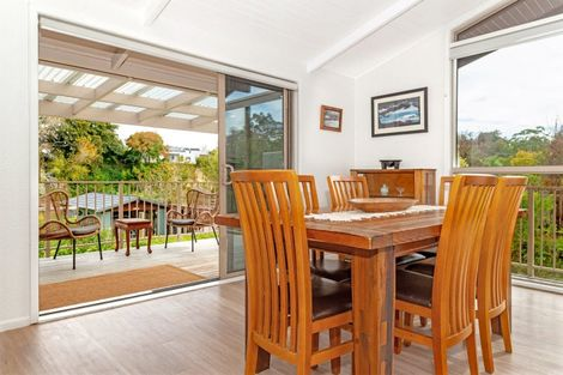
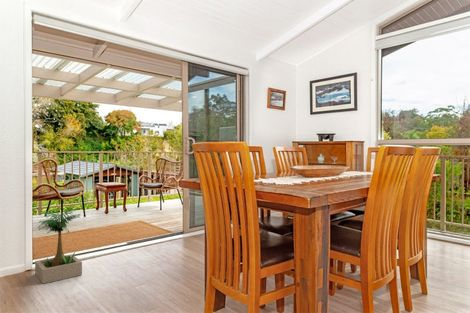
+ potted plant (61, 241)
